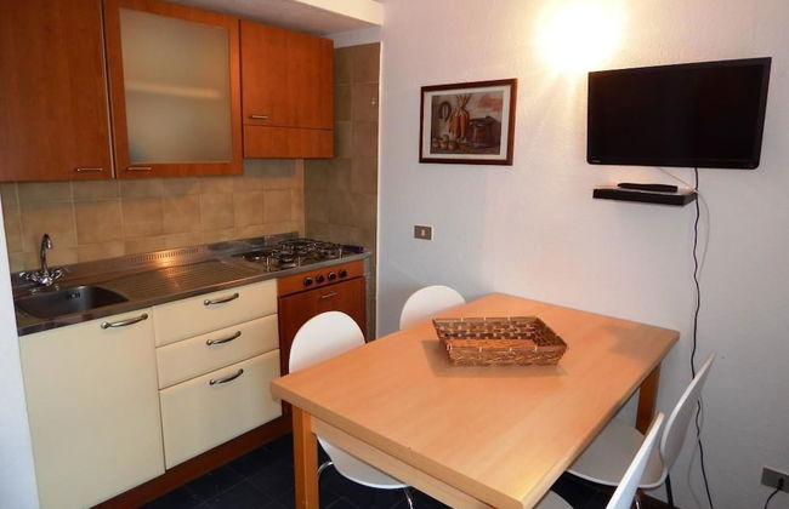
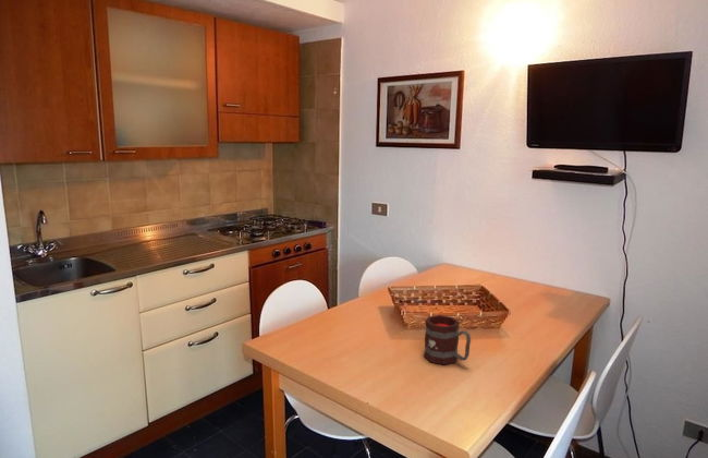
+ mug (448, 341)
